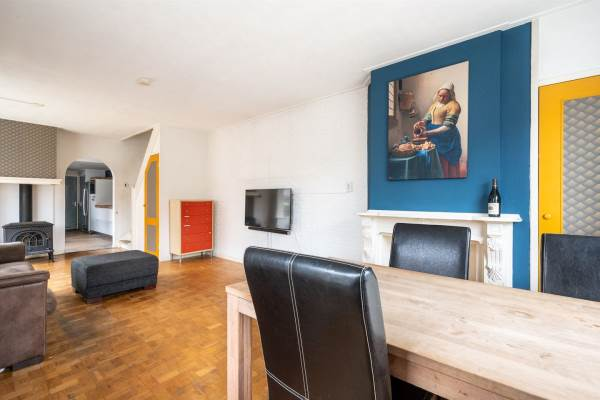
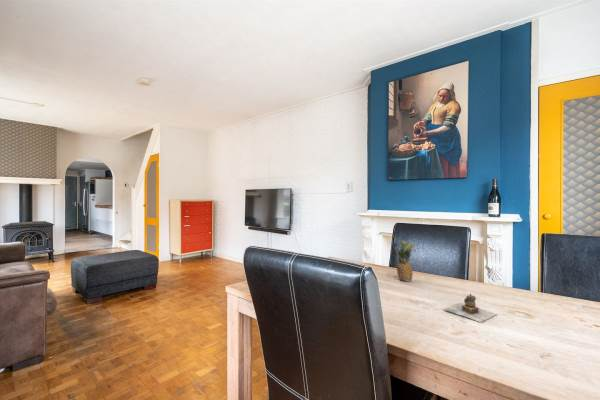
+ fruit (406, 260)
+ teapot (470, 302)
